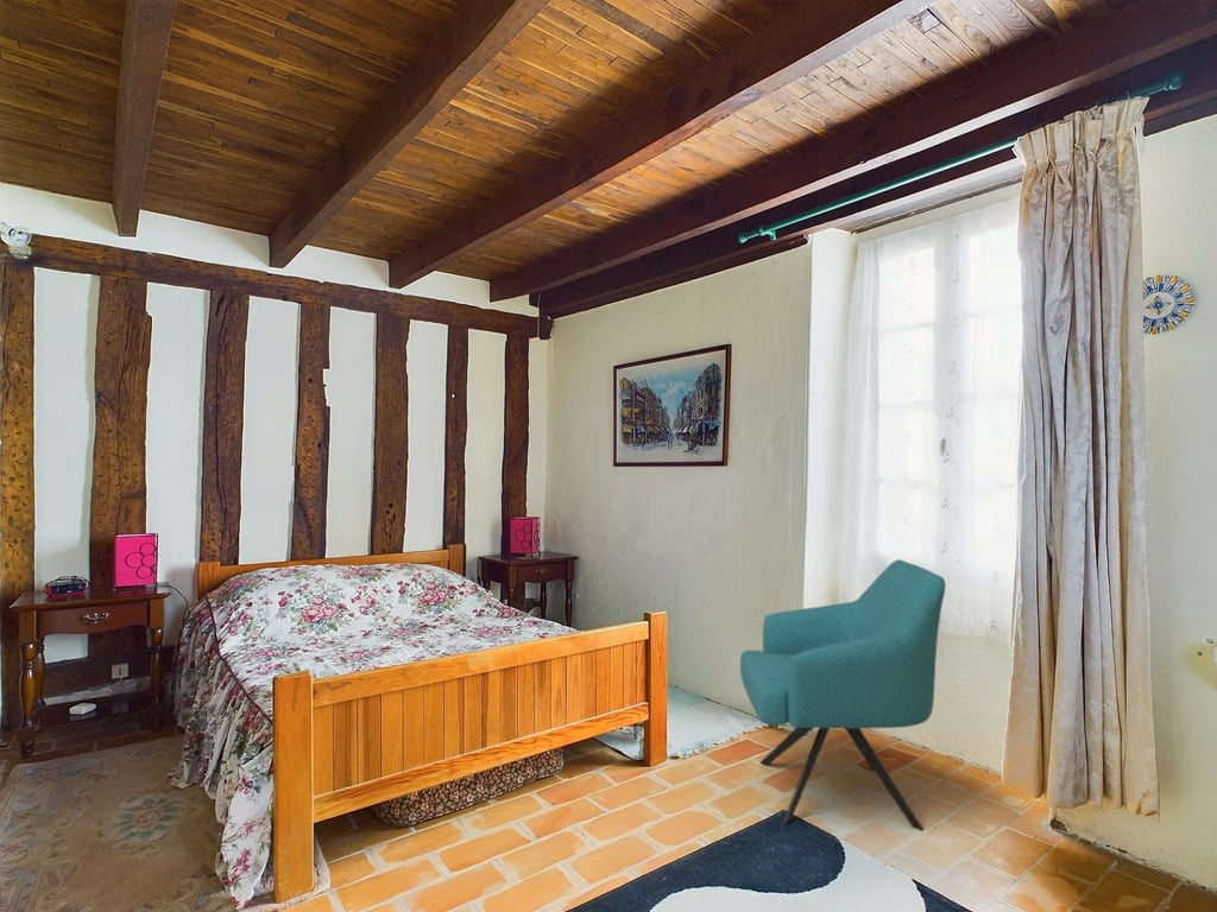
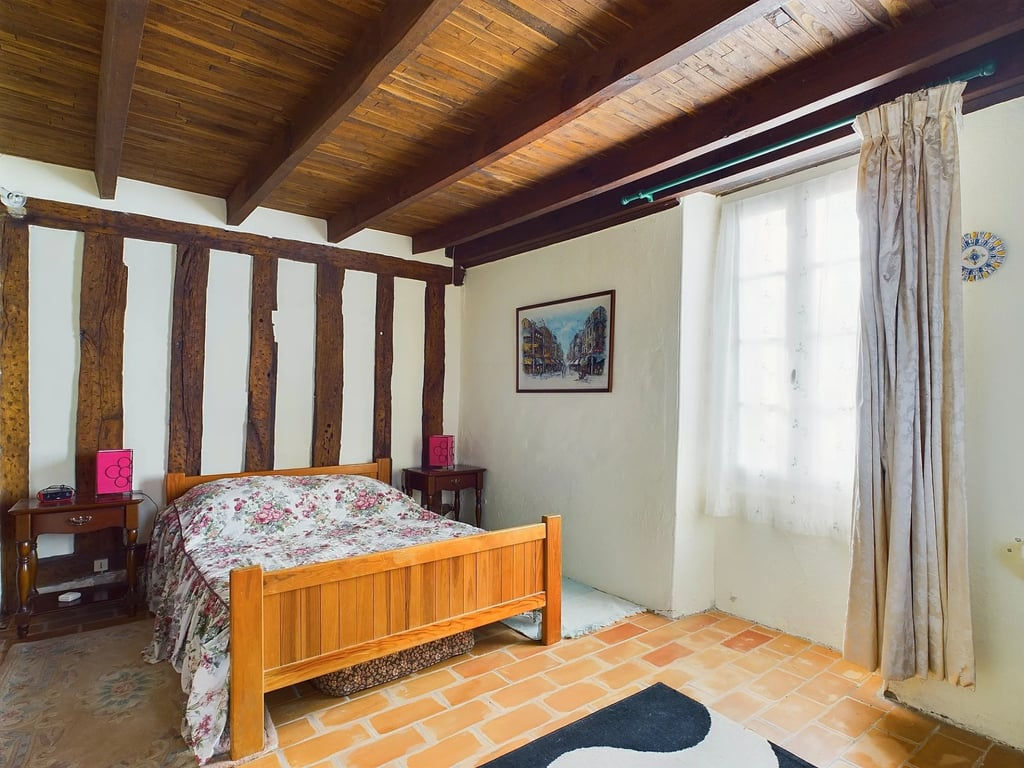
- chair (835, 678)
